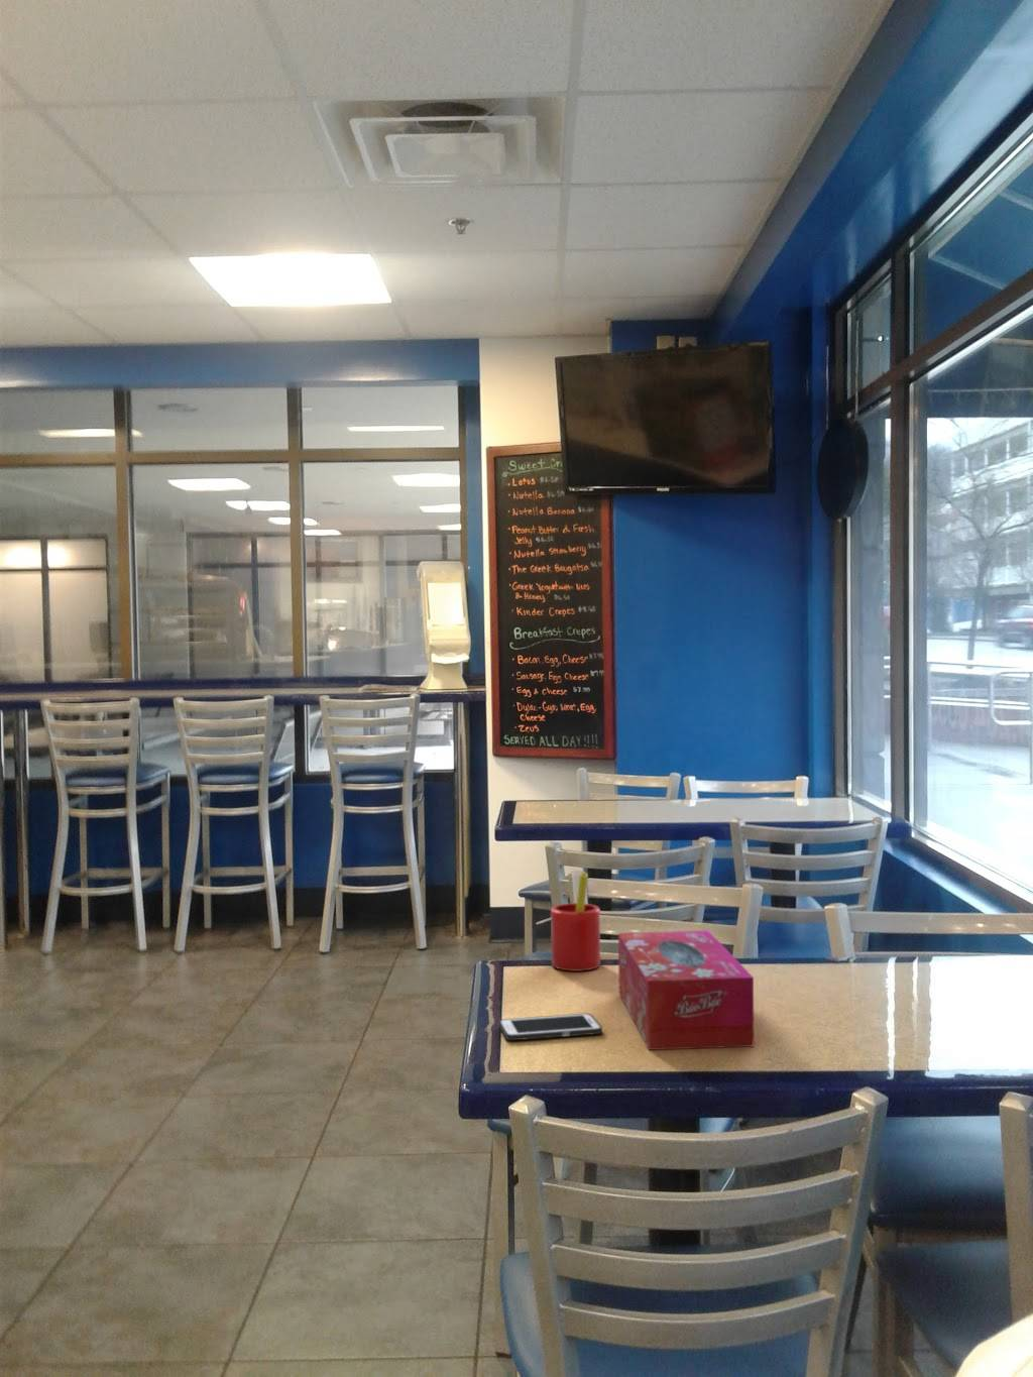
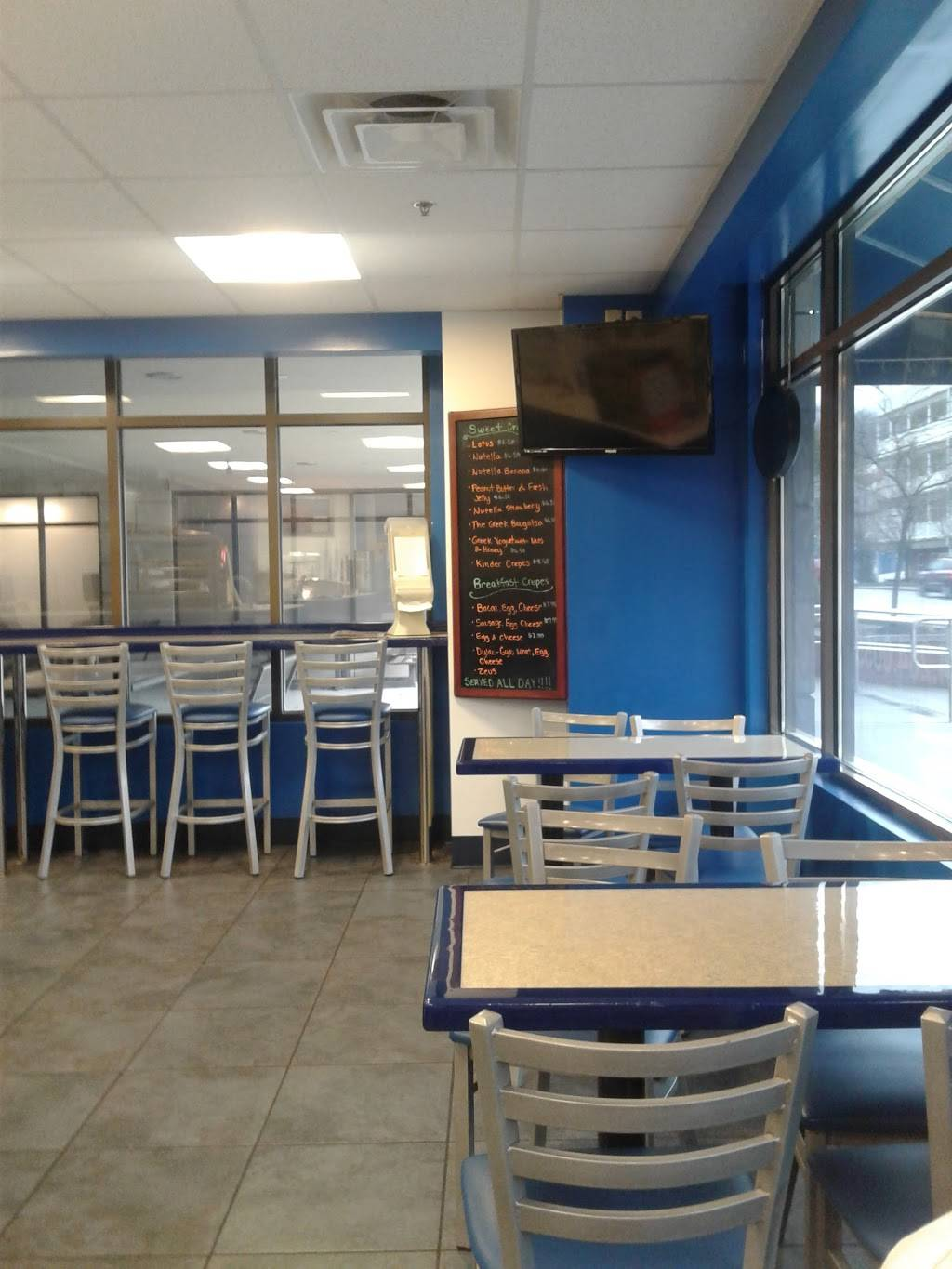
- tissue box (681, 984)
- cell phone (550, 1027)
- straw (576, 917)
